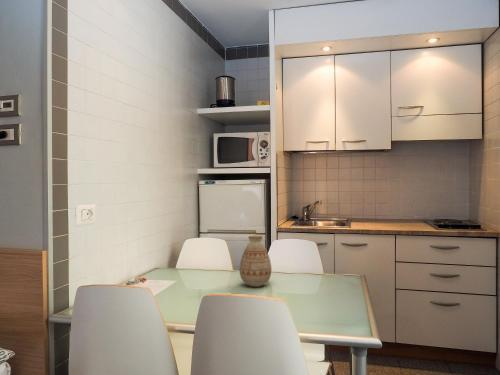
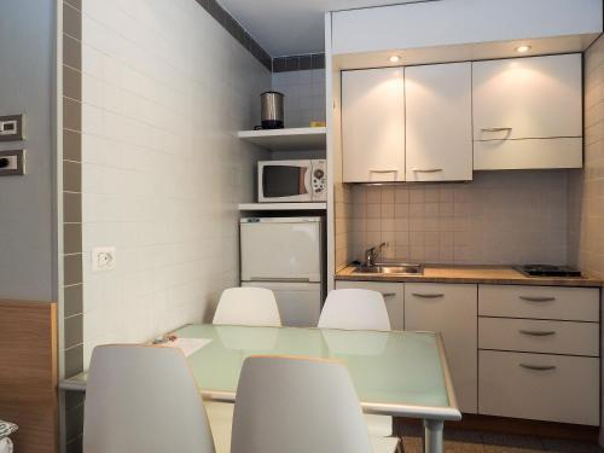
- vase (255, 260)
